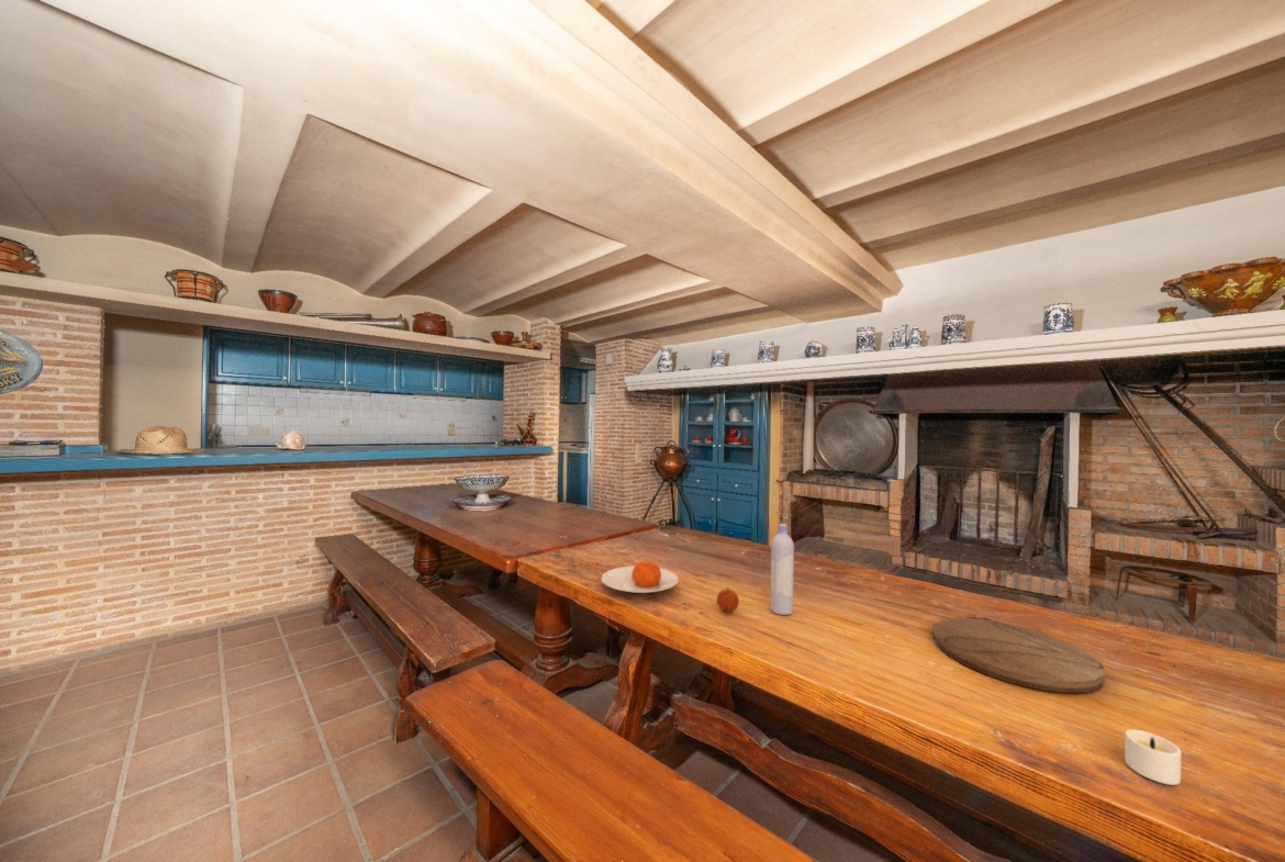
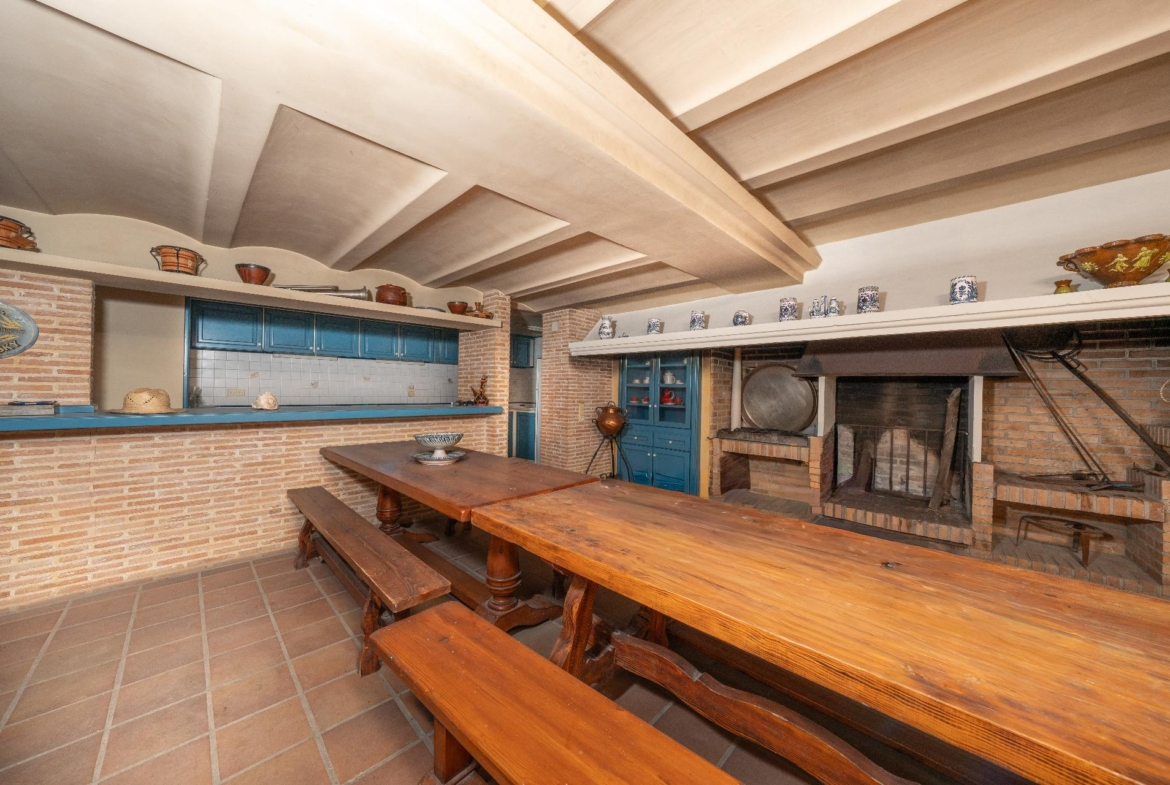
- candle (1146, 748)
- fruit (727, 598)
- bottle (782, 568)
- plate (639, 574)
- cutting board (1010, 650)
